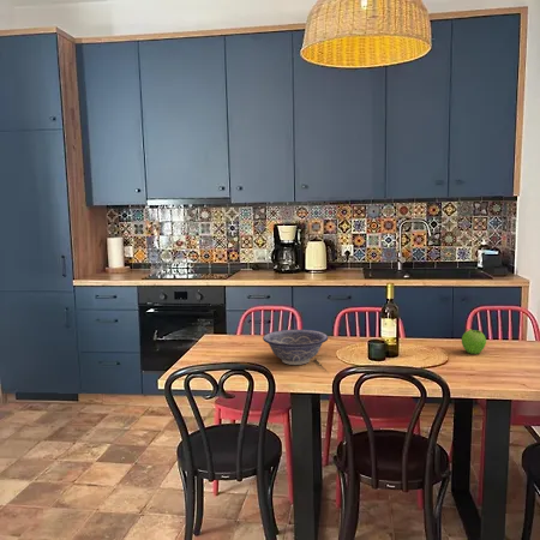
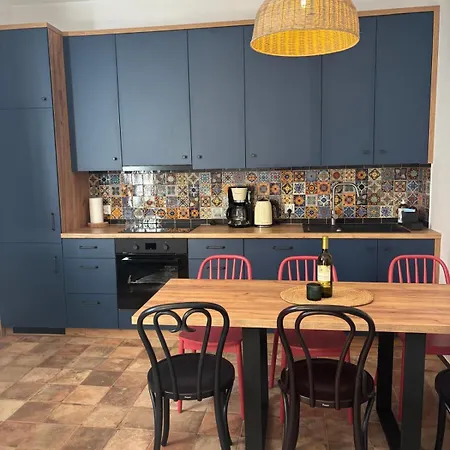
- fruit (473, 340)
- decorative bowl (295, 348)
